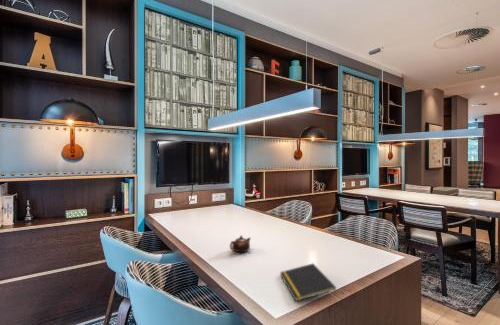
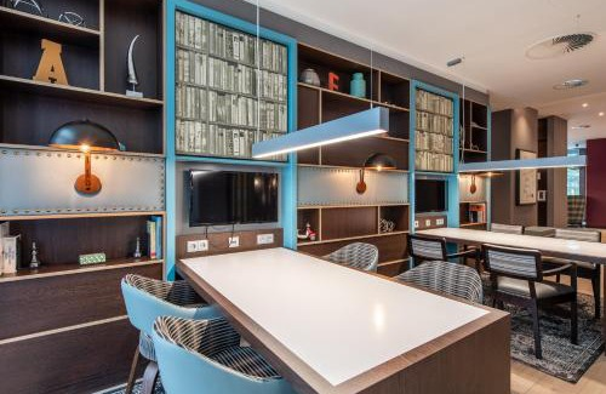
- teapot (240, 243)
- notepad (305, 280)
